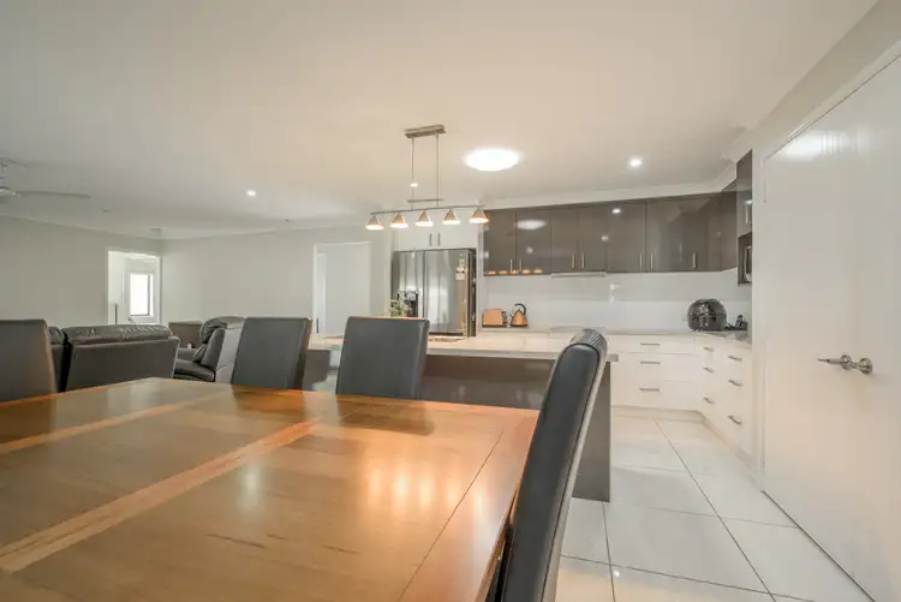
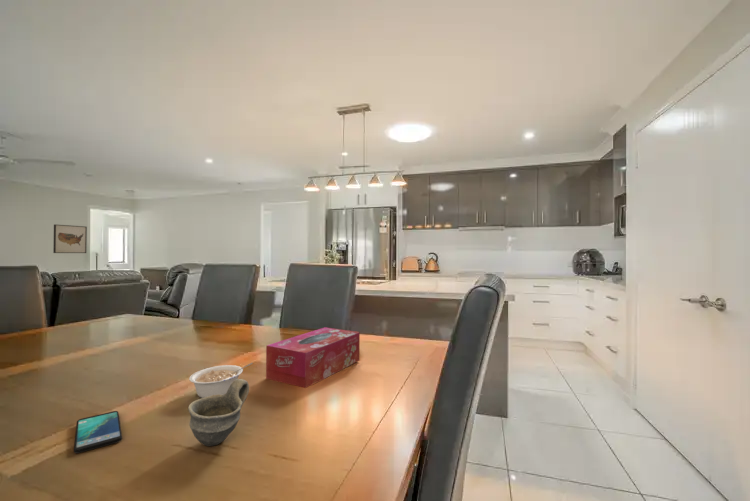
+ tissue box (316, 353)
+ smartphone (98, 429)
+ wall art (70, 239)
+ cup (221, 413)
+ legume (218, 379)
